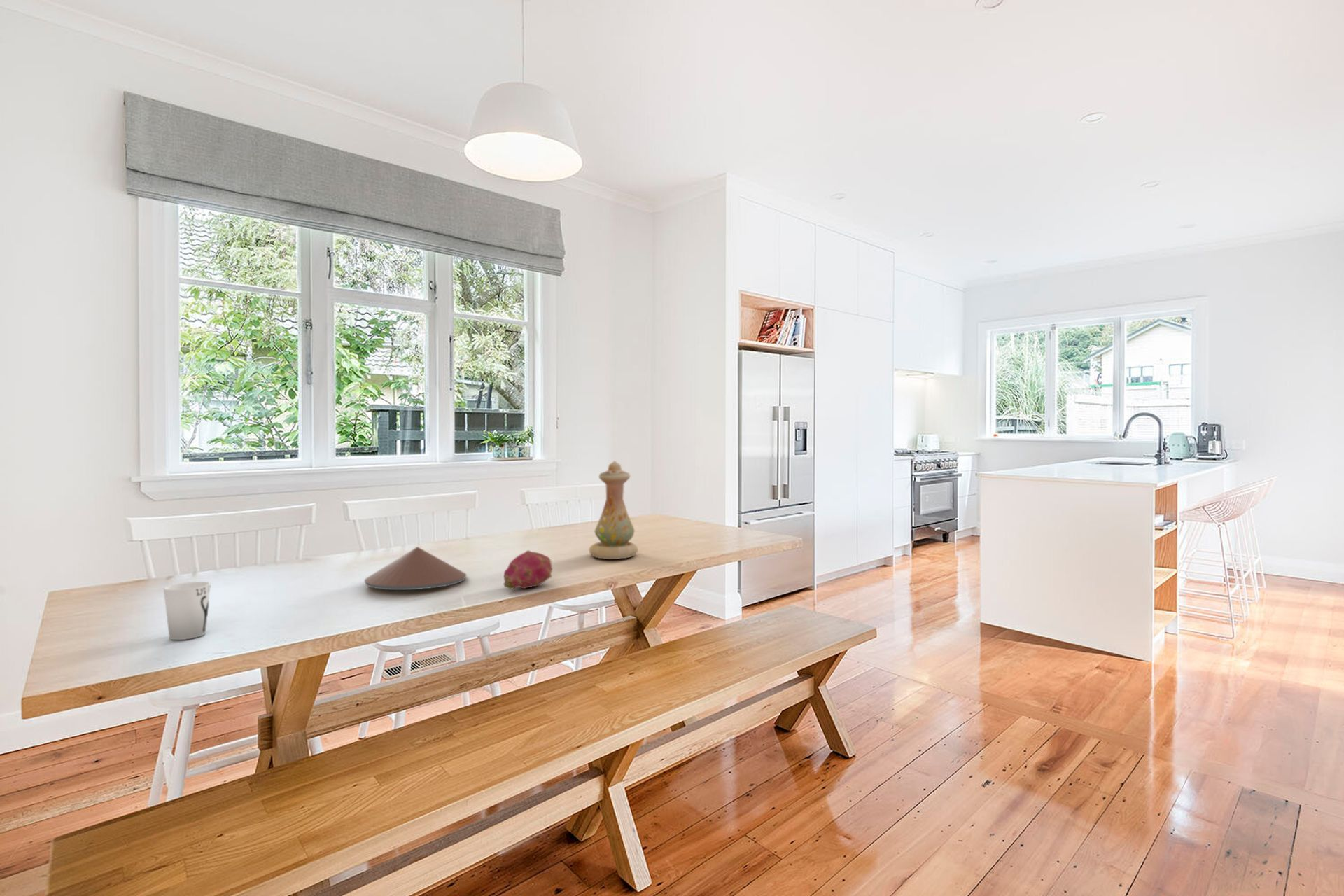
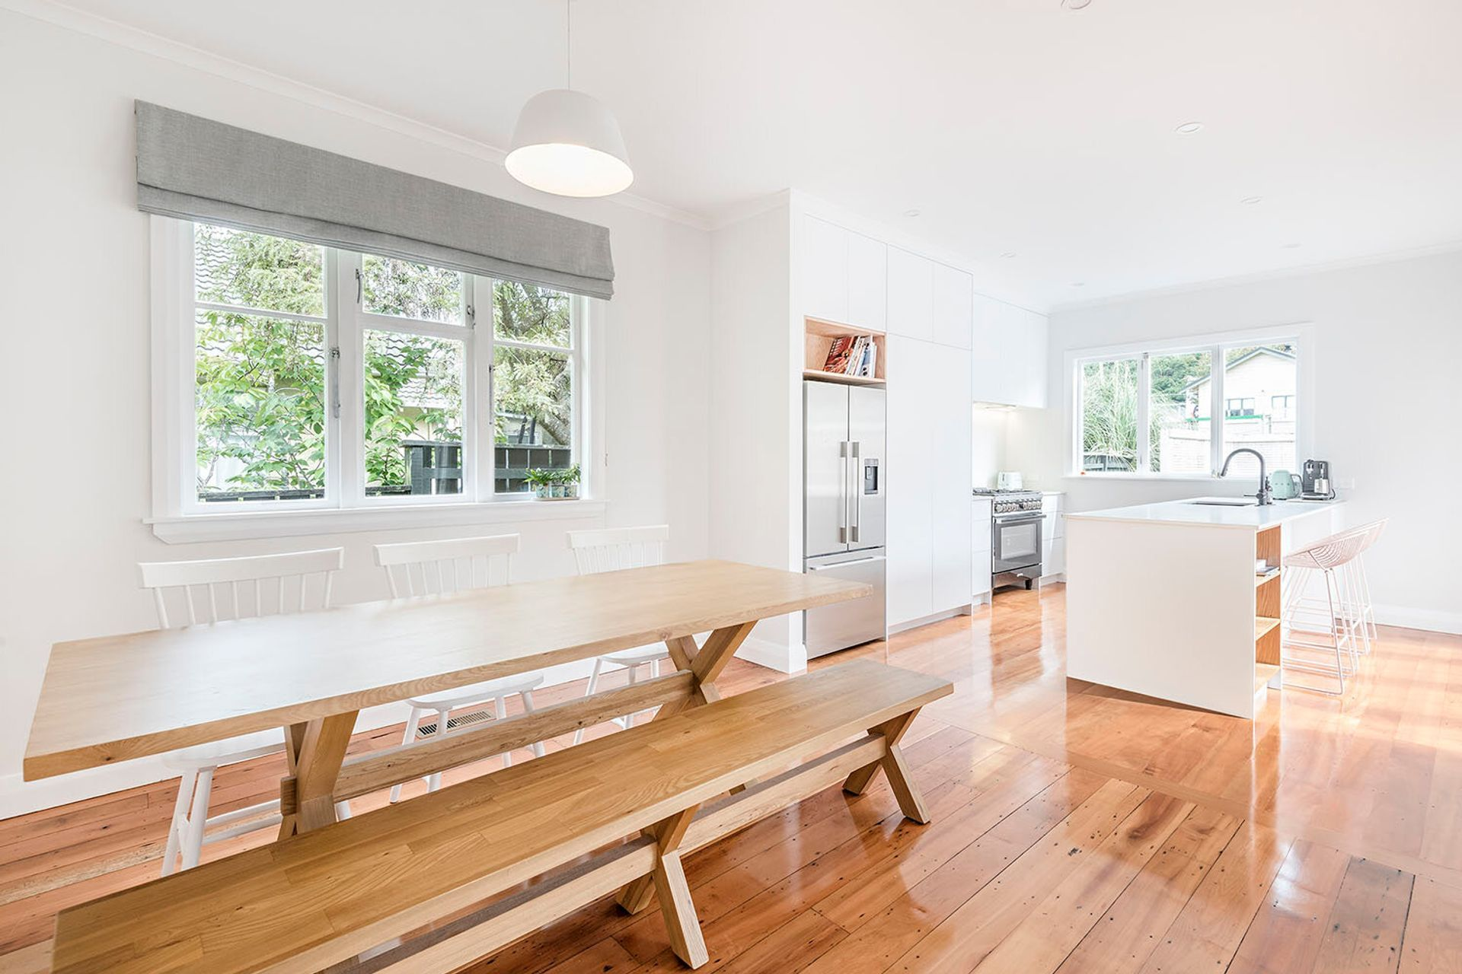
- cup (188, 610)
- vase (613, 507)
- fruit (528, 568)
- decorative bowl (416, 564)
